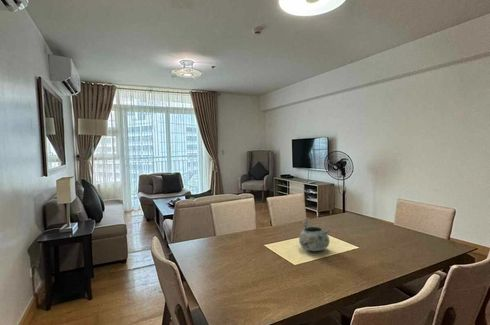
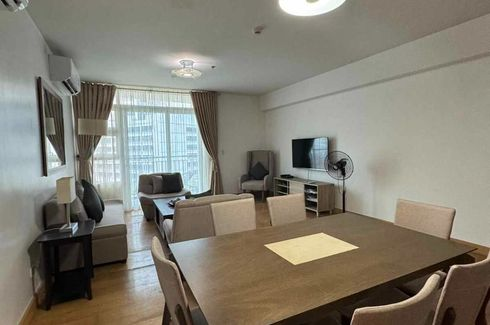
- decorative bowl (313, 236)
